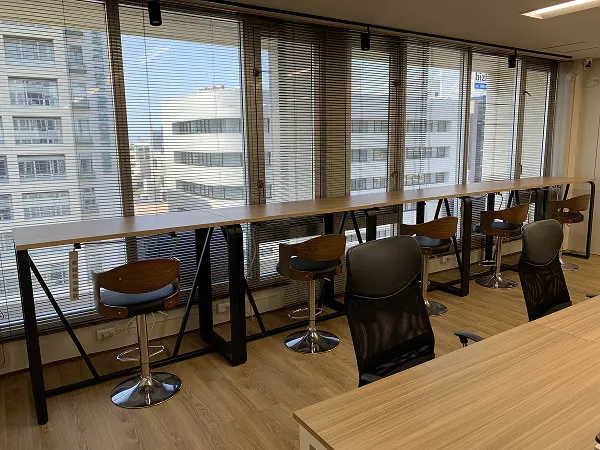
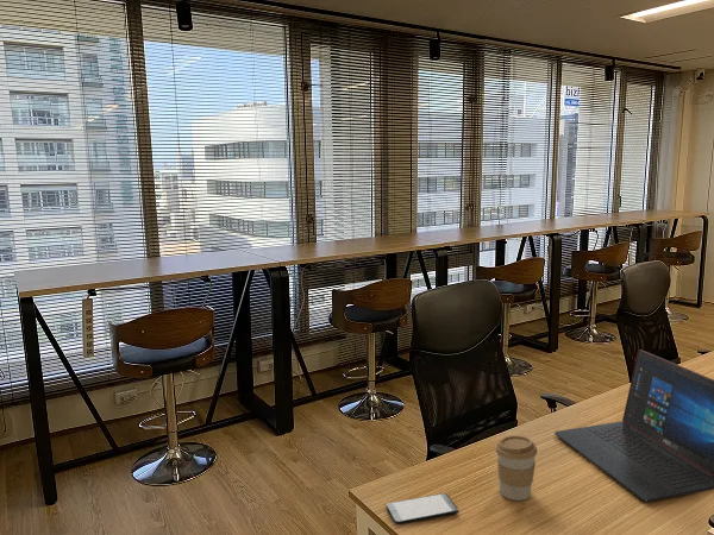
+ coffee cup (515, 466)
+ smartphone (421, 508)
+ laptop (641, 416)
